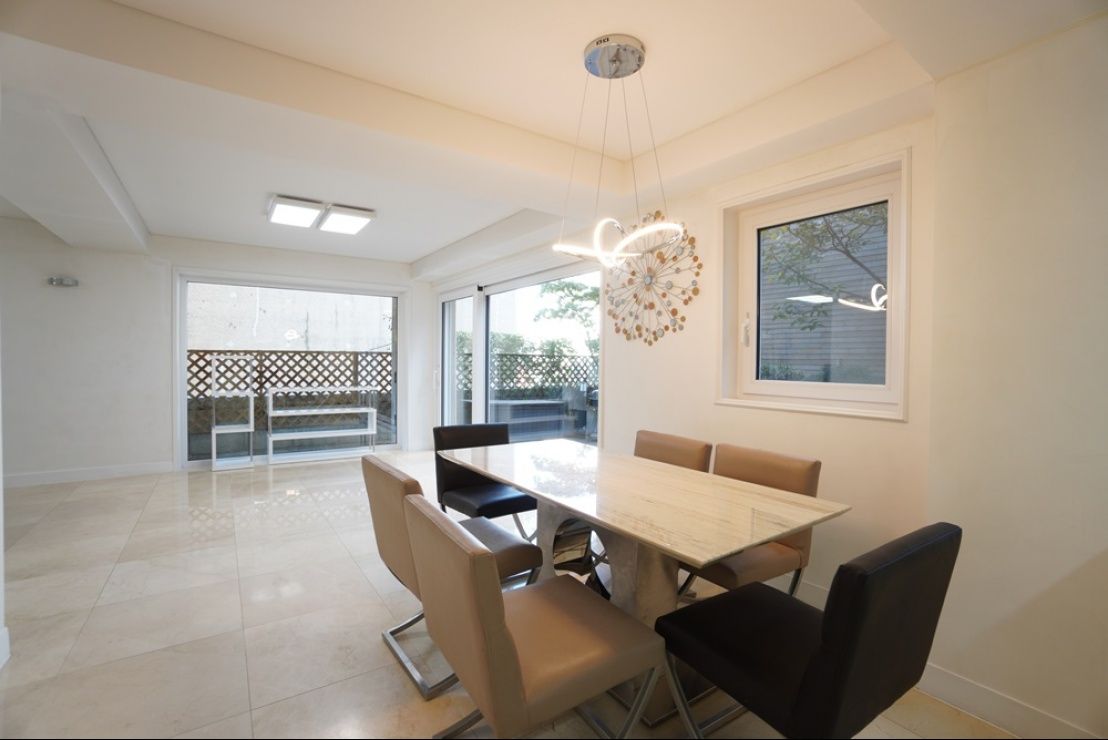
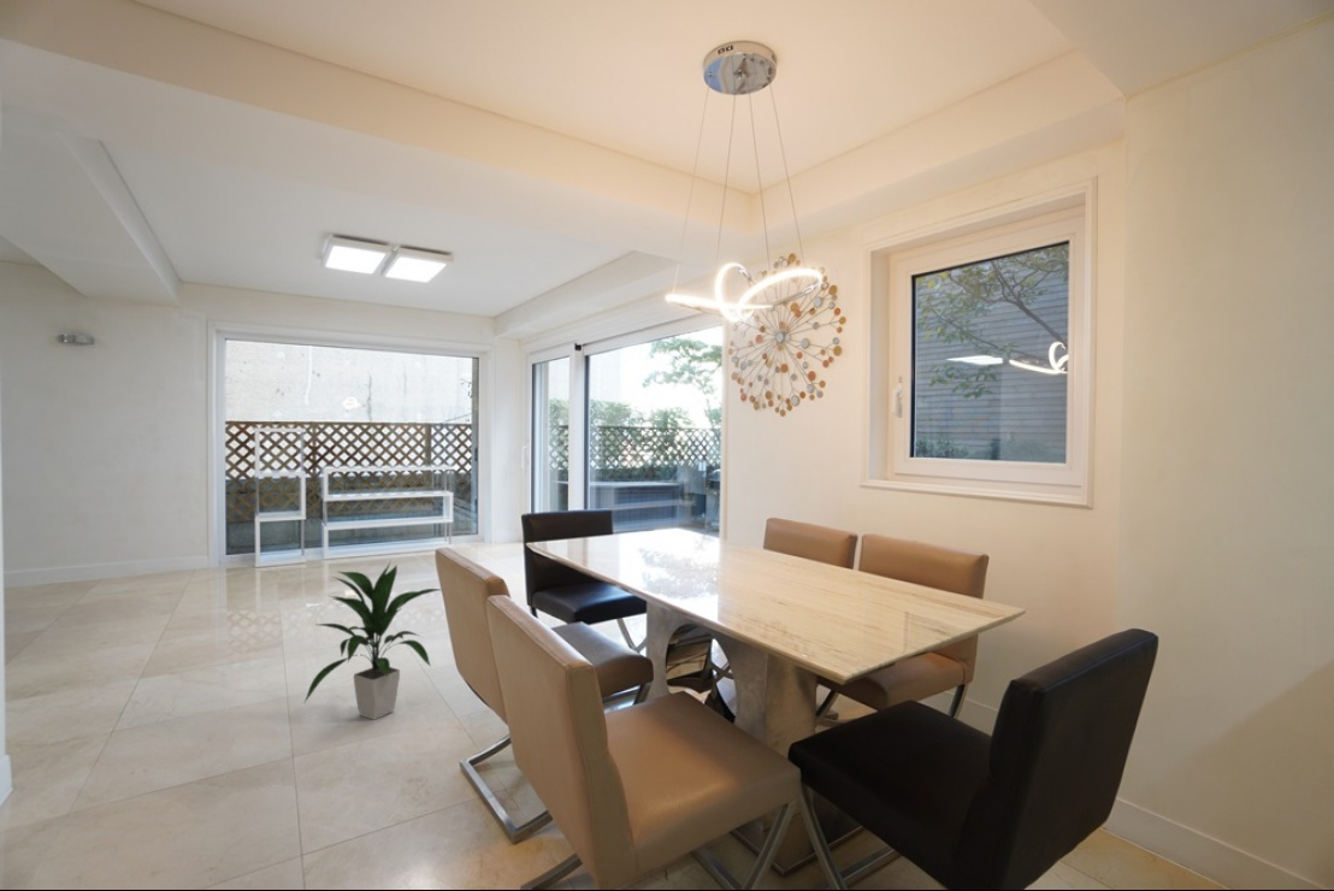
+ indoor plant (370, 637)
